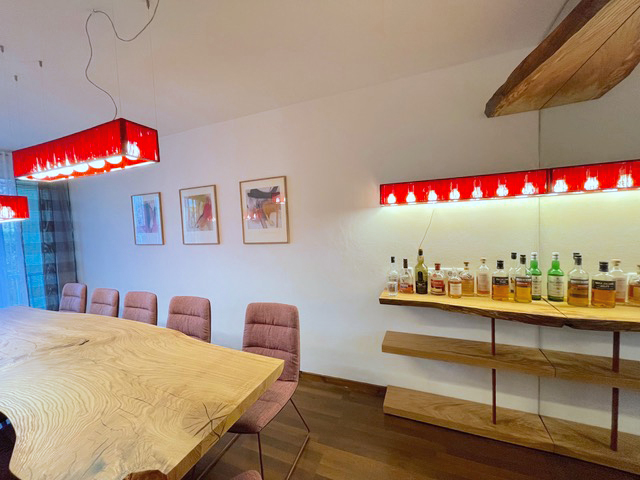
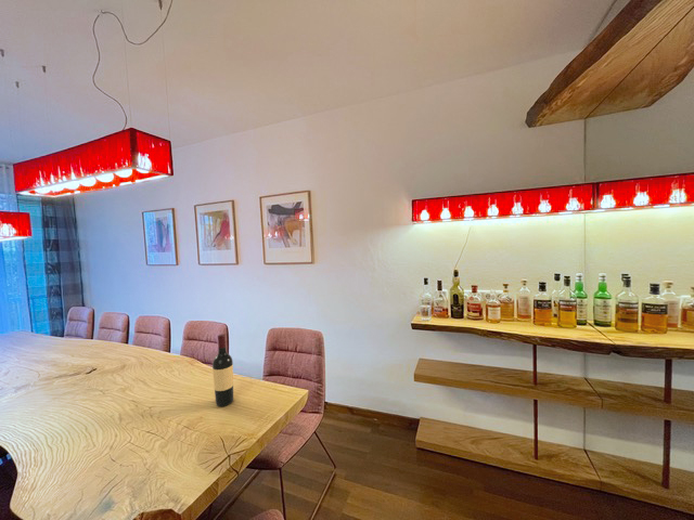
+ wine bottle (222, 368)
